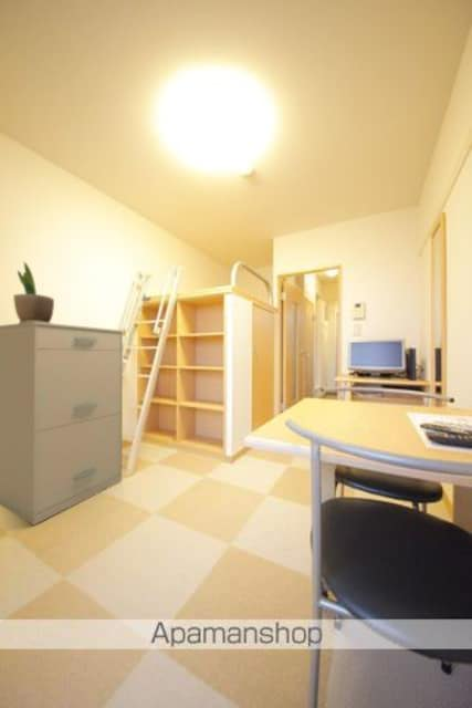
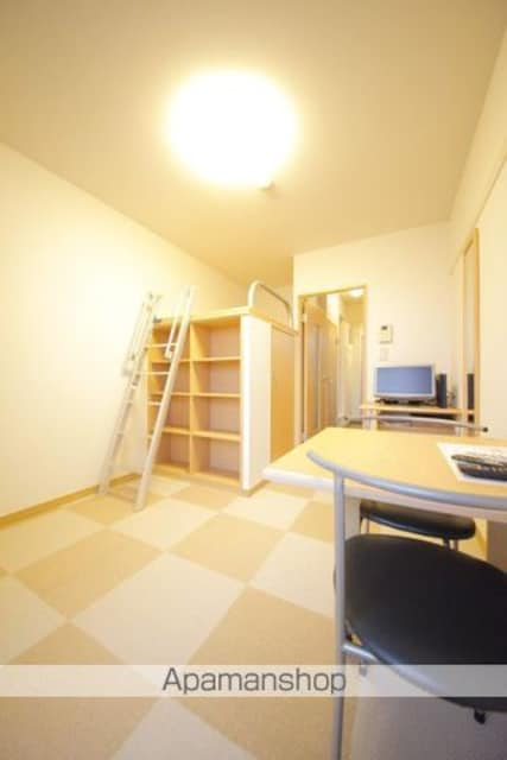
- filing cabinet (60, 408)
- potted plant (34, 295)
